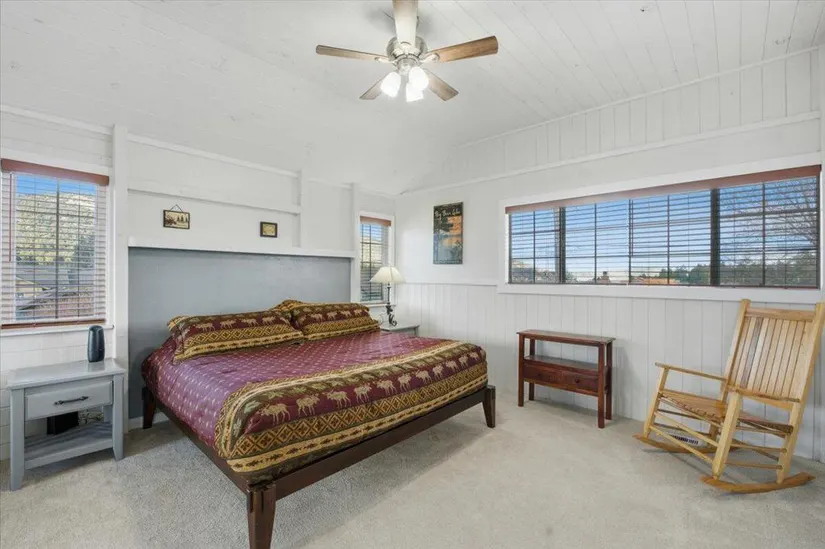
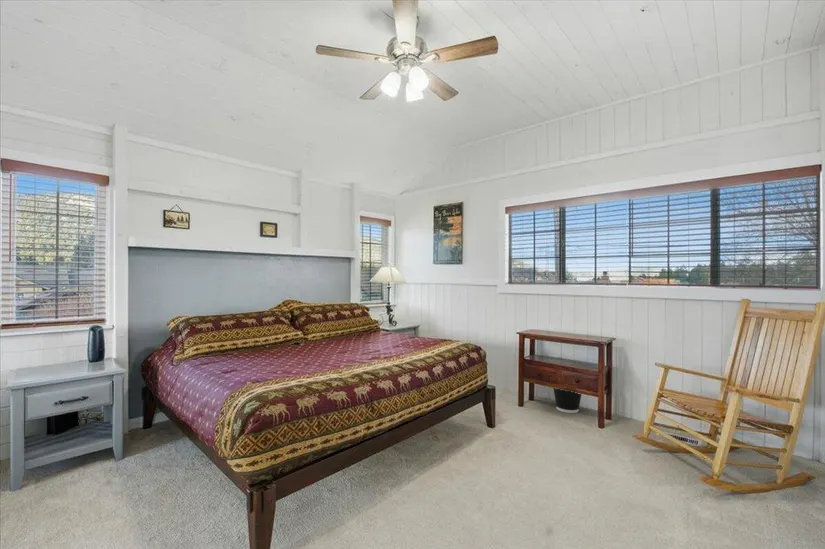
+ wastebasket (567, 393)
